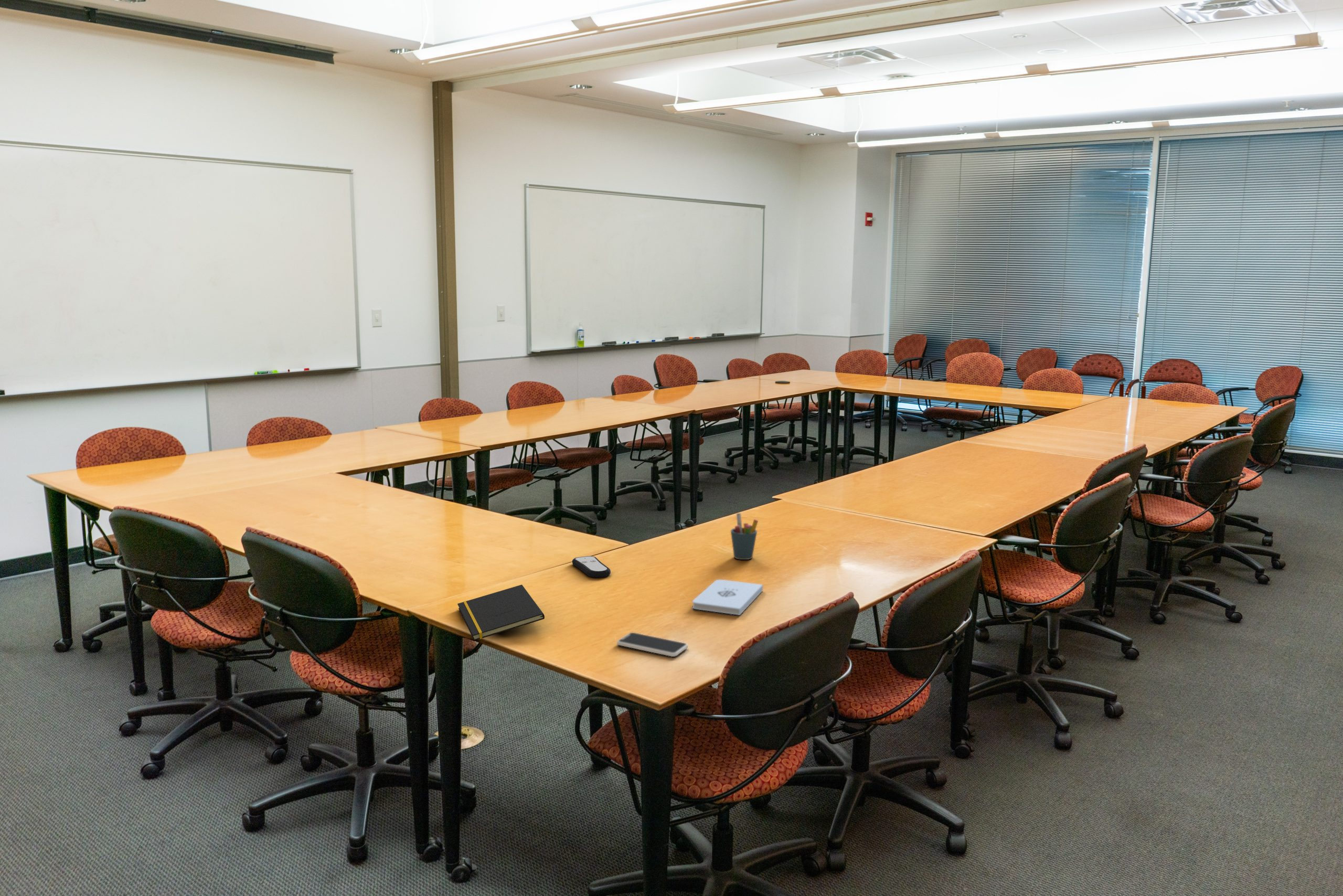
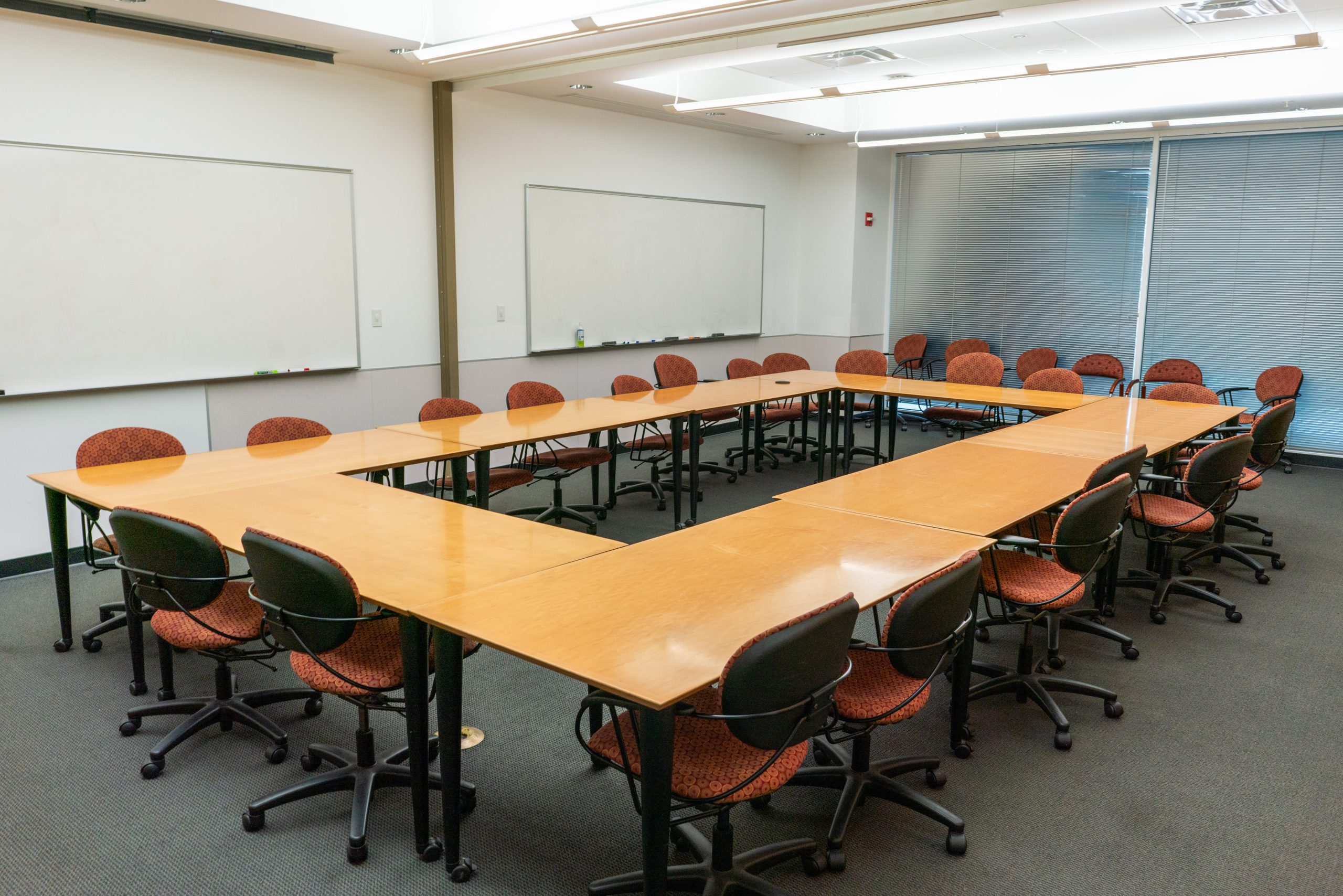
- pen holder (744, 537)
- notepad (728, 596)
- notepad (499, 611)
- remote control (592, 567)
- smartphone (652, 644)
